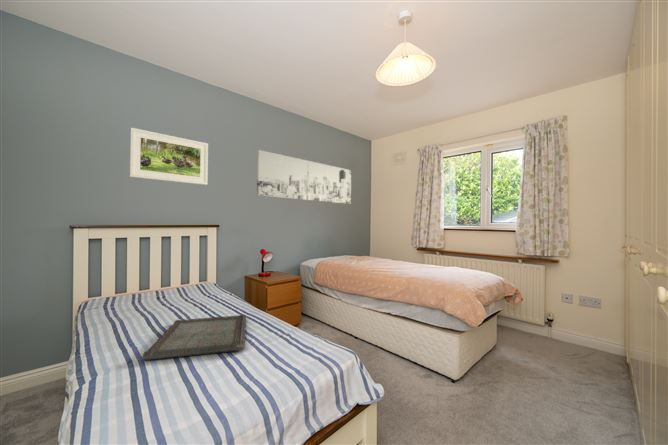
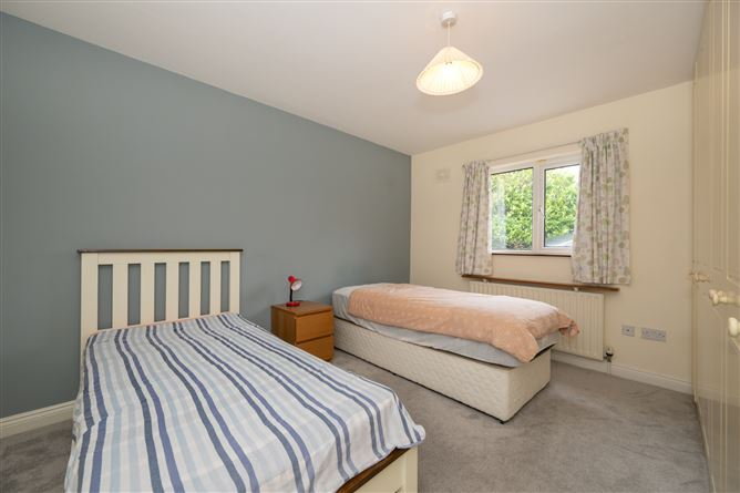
- wall art (310, 180)
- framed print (172, 158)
- serving tray (205, 333)
